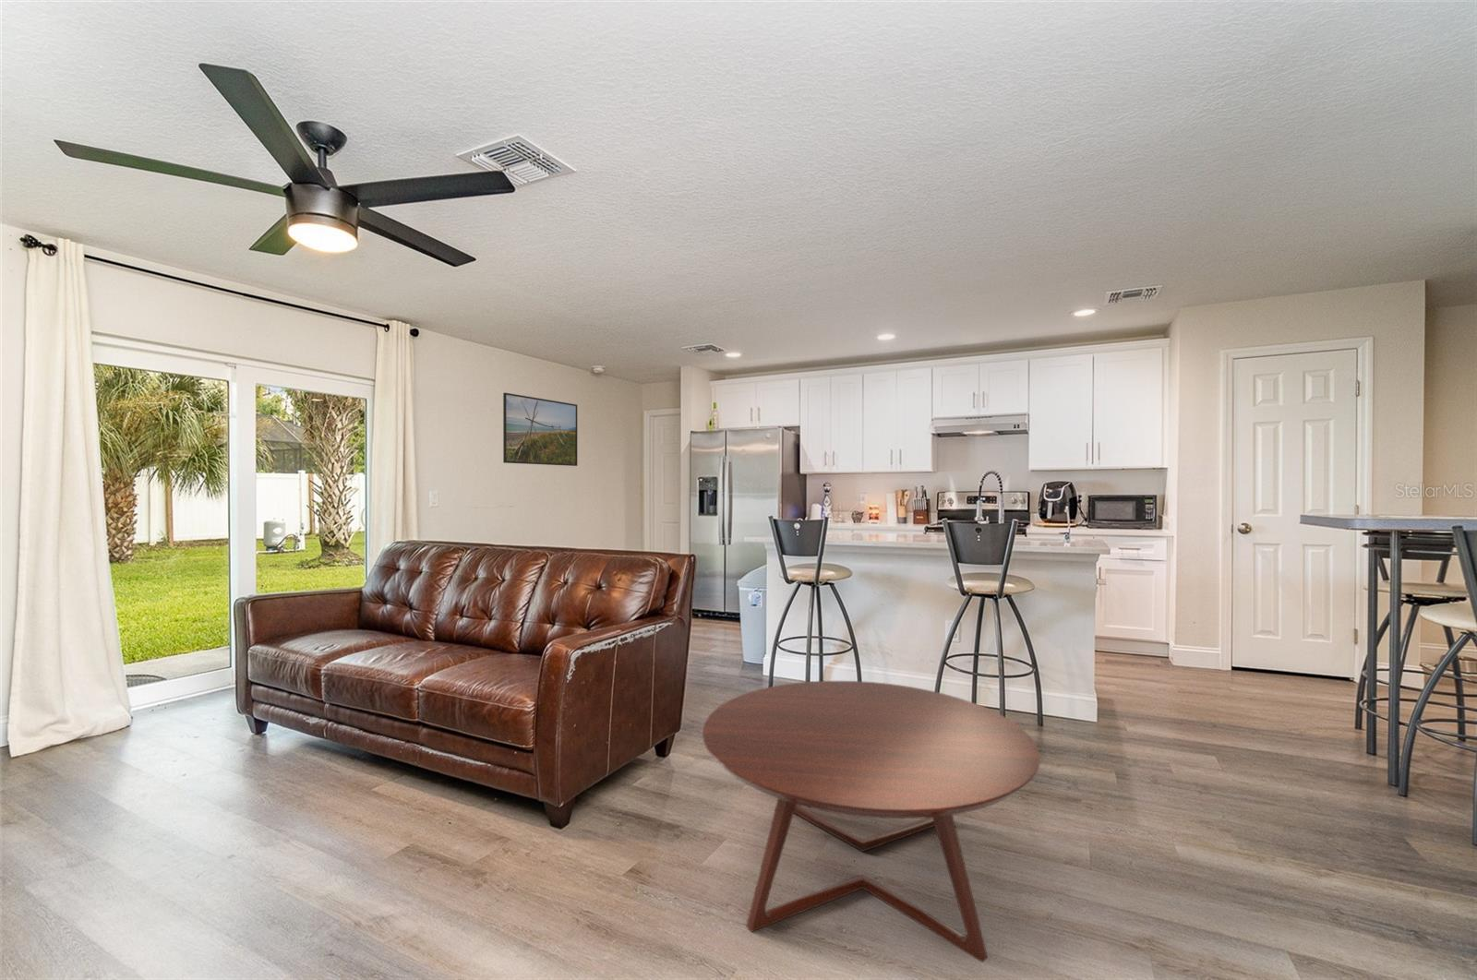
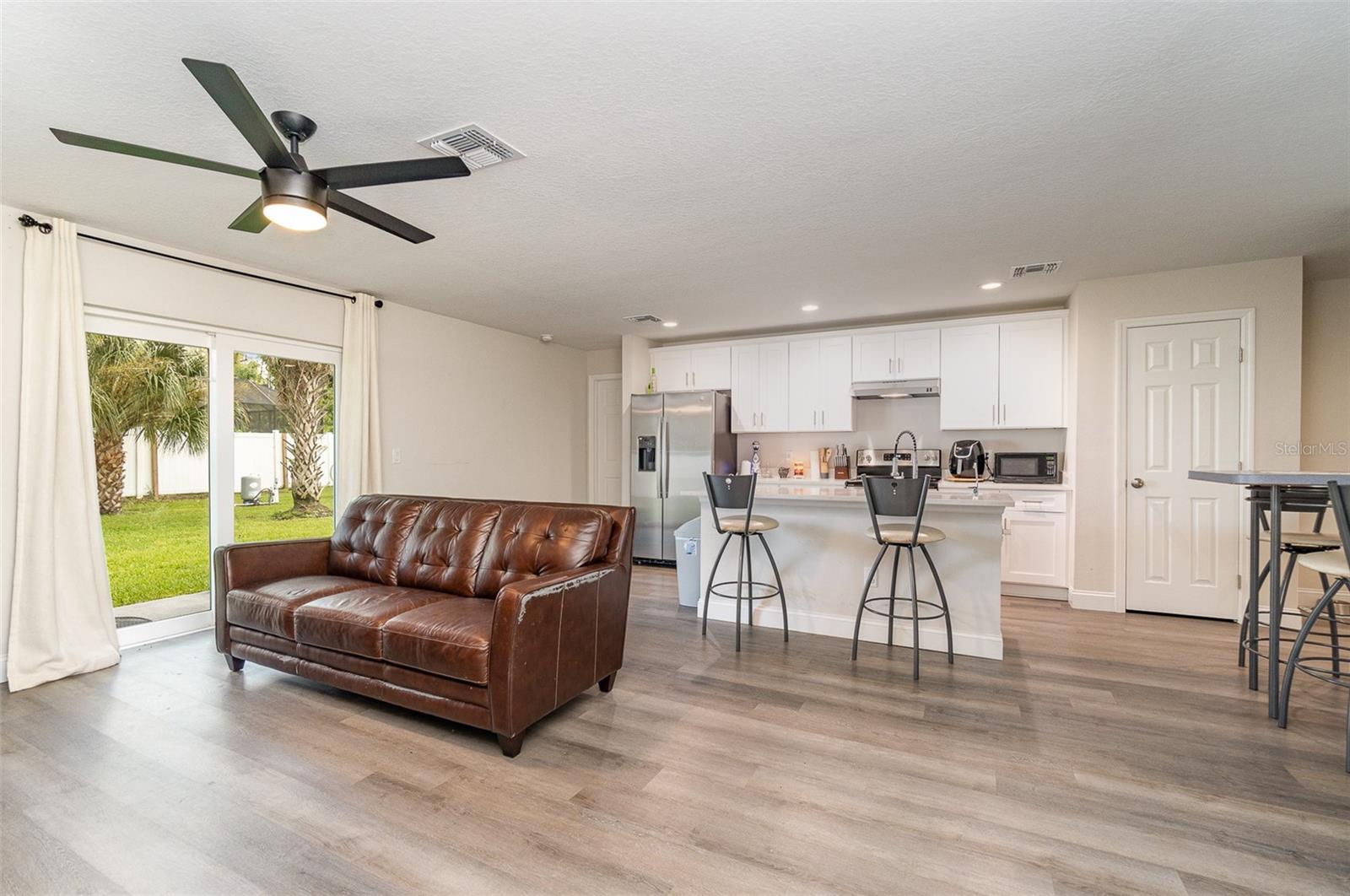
- coffee table (862, 797)
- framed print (543, 431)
